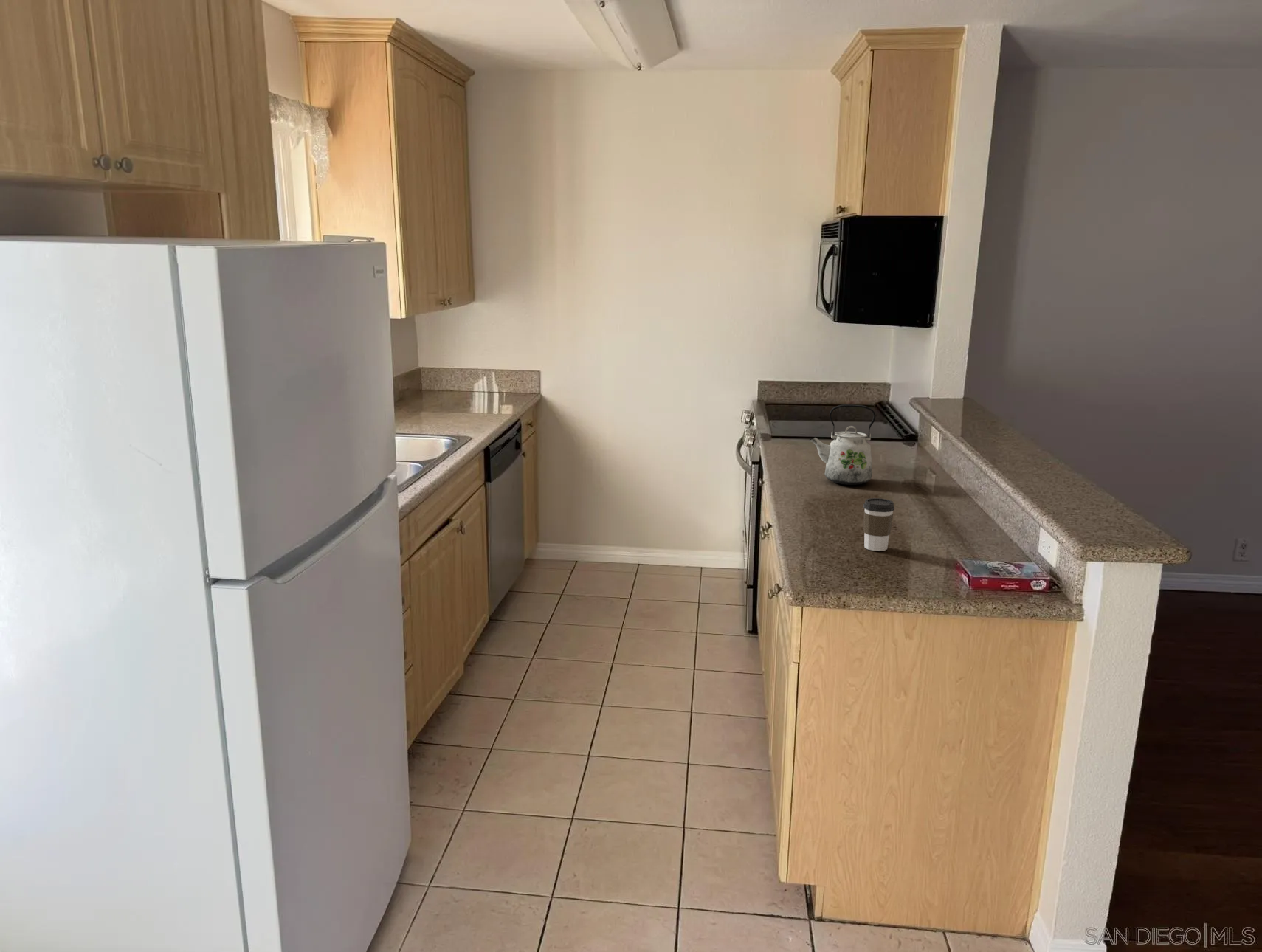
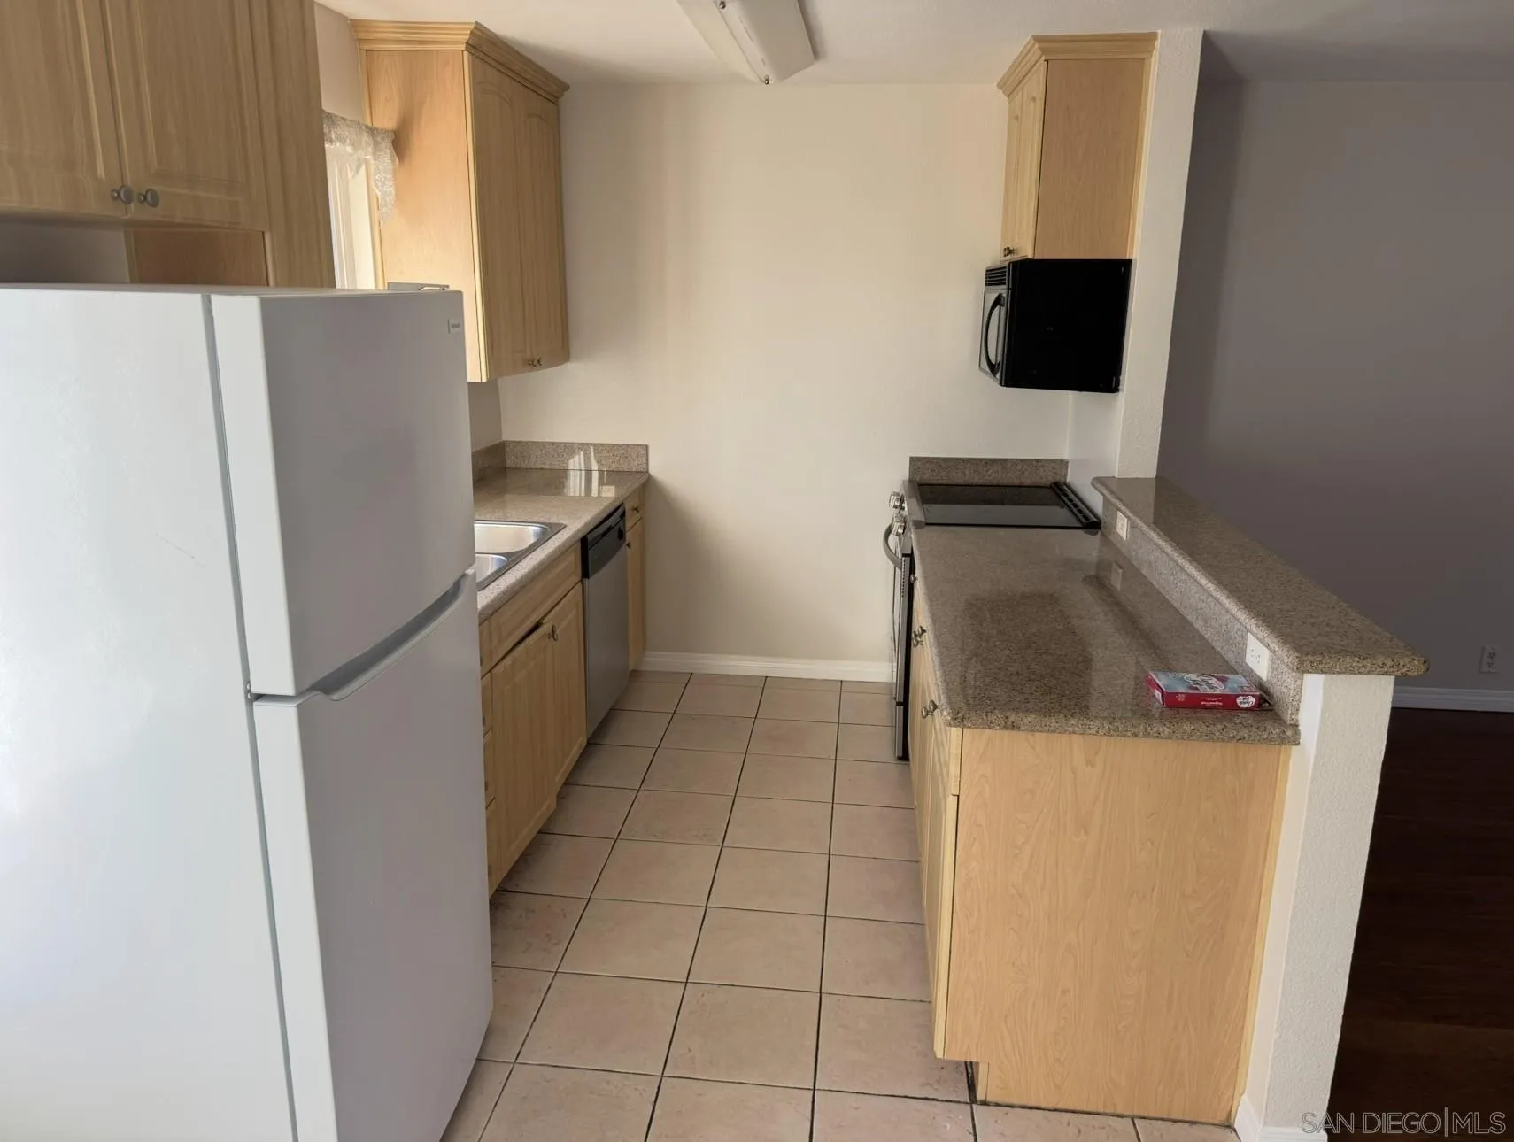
- coffee cup (877, 525)
- kettle (841, 443)
